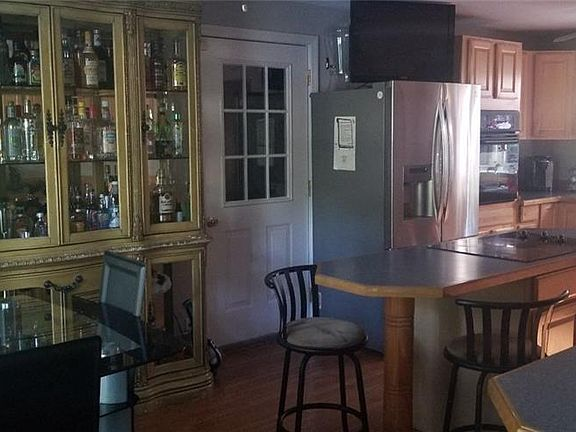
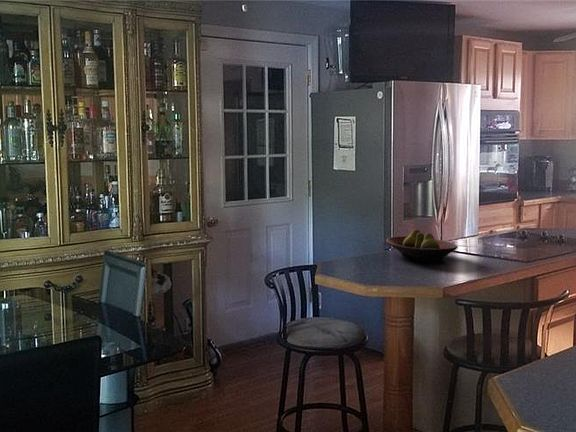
+ fruit bowl (420, 243)
